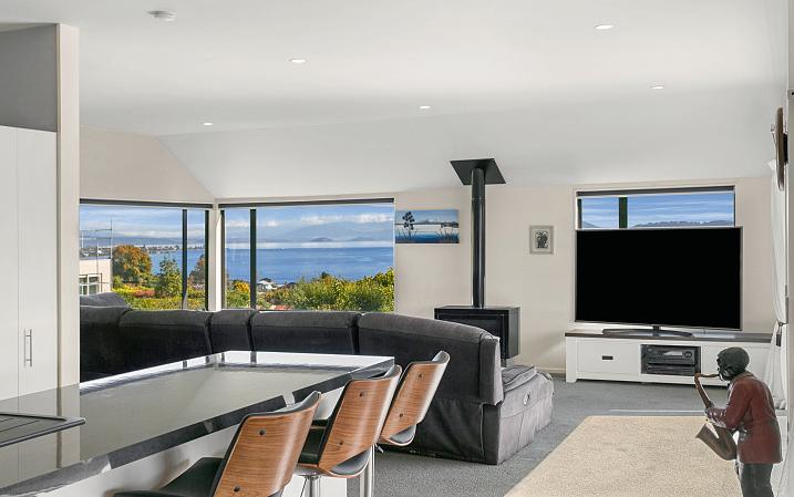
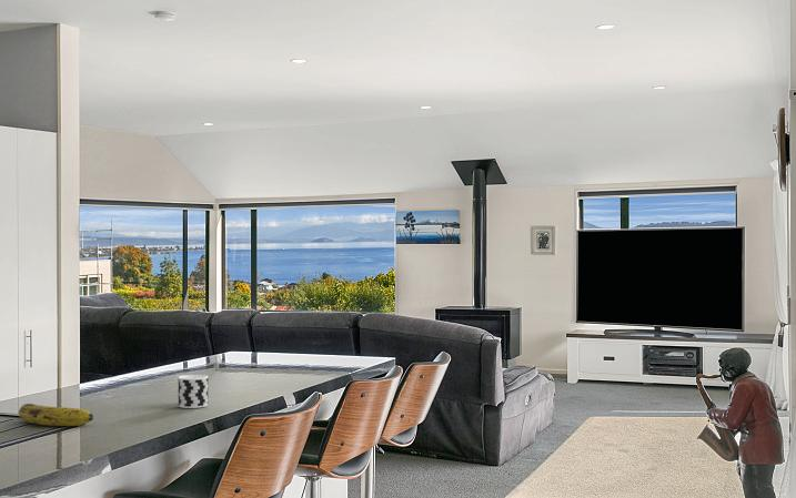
+ fruit (58, 411)
+ cup (195, 390)
